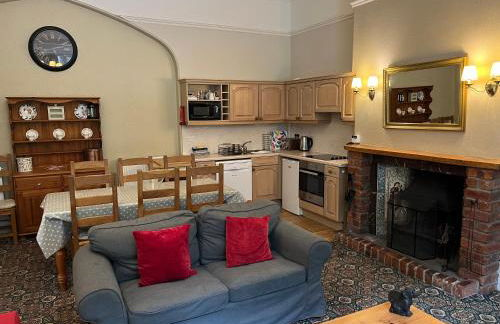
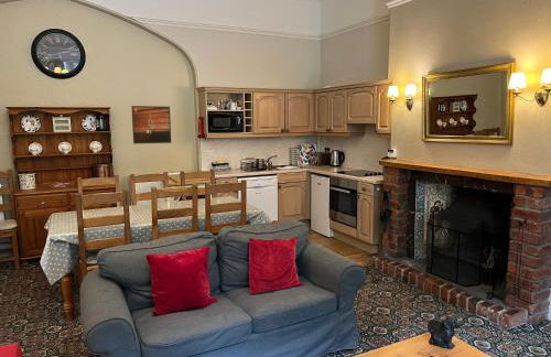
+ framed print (151, 125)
